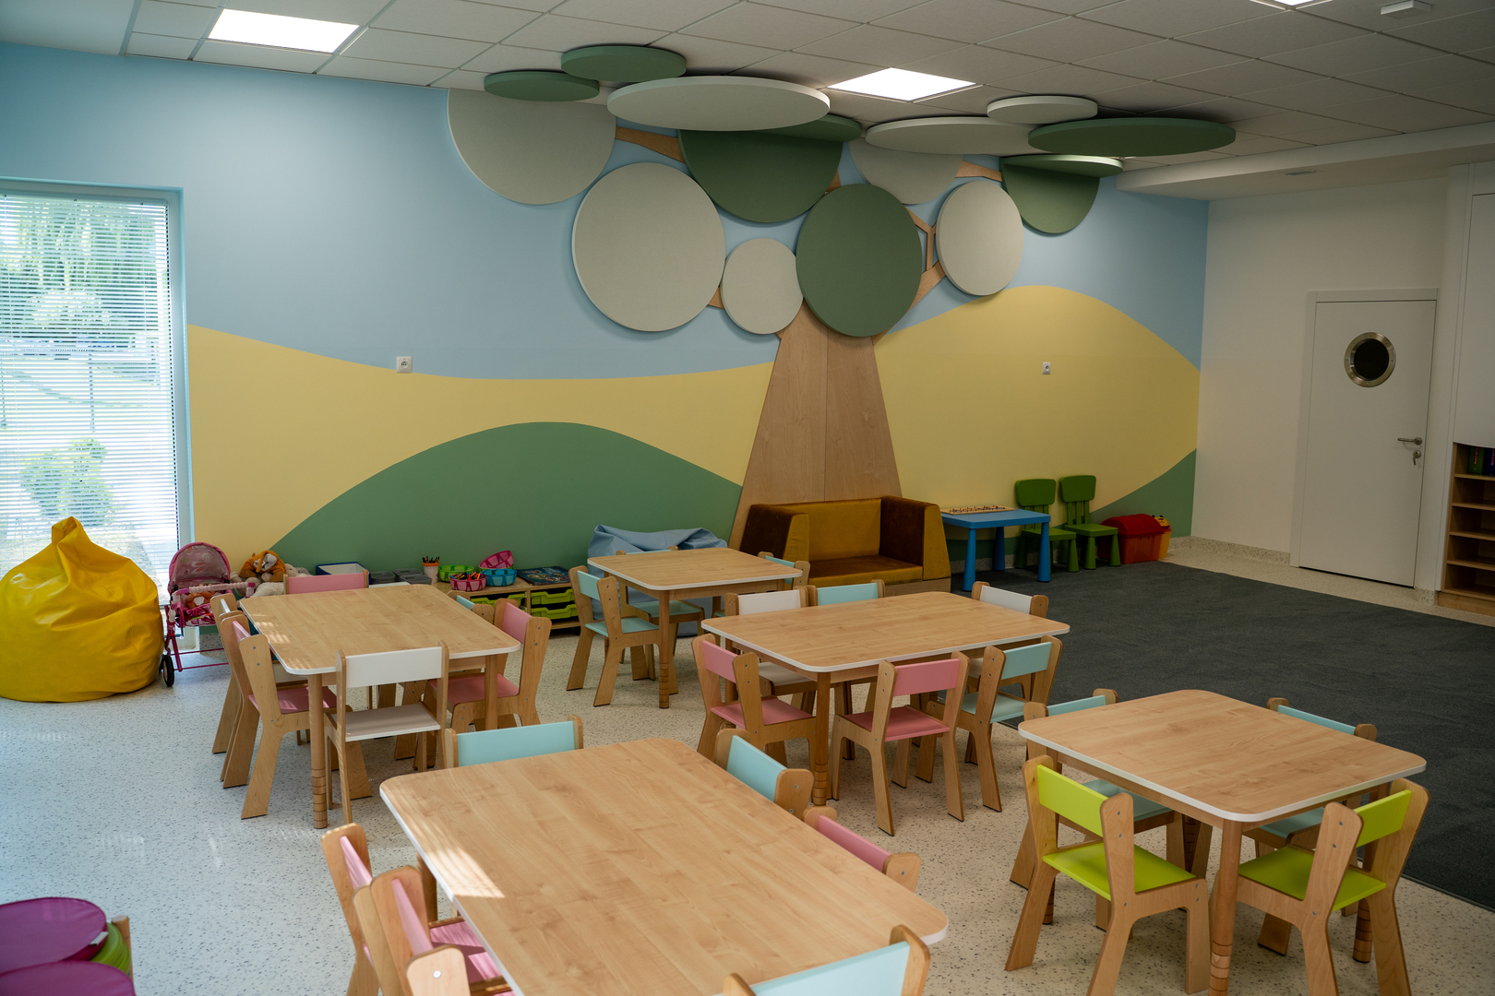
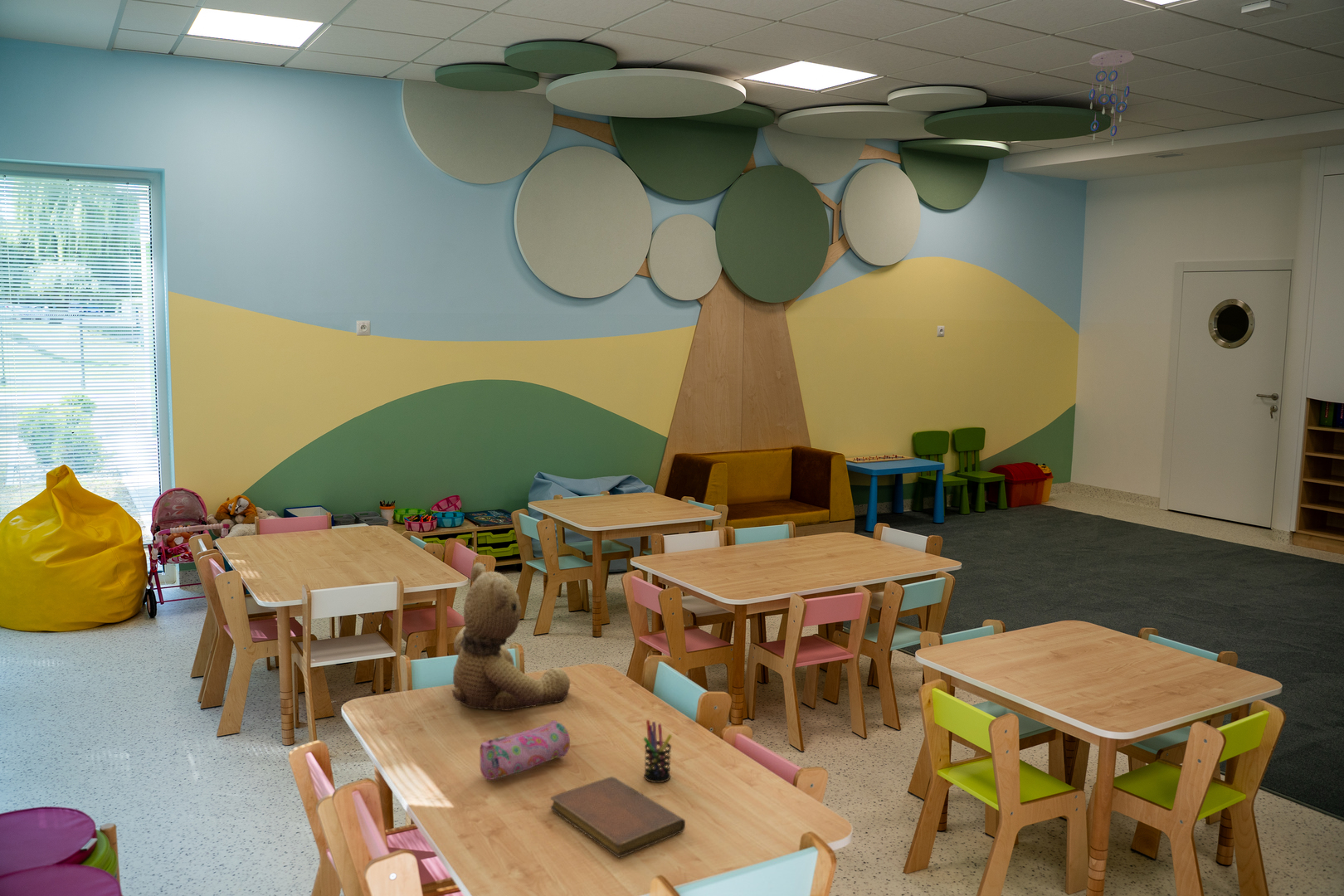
+ ceiling mobile (1108, 100)
+ pen holder (655, 751)
+ teddy bear (503, 629)
+ pencil case (523, 748)
+ notebook (616, 813)
